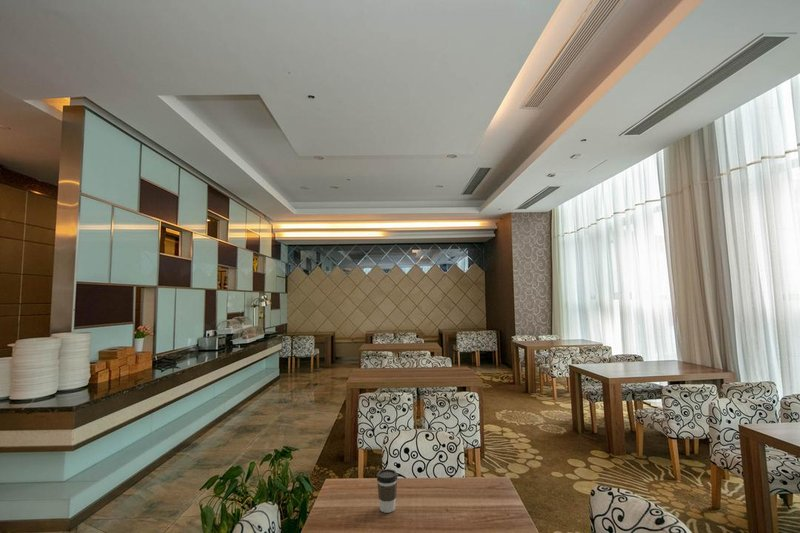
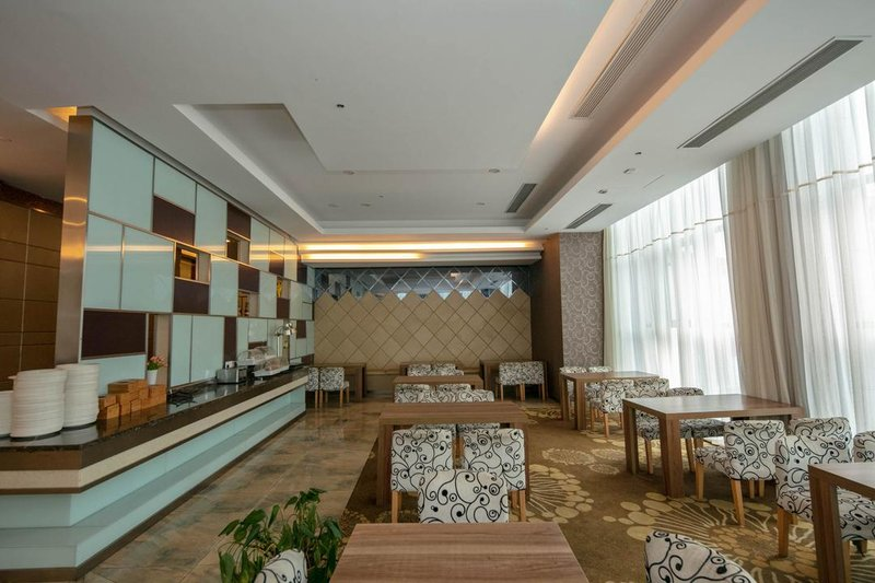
- coffee cup (387, 490)
